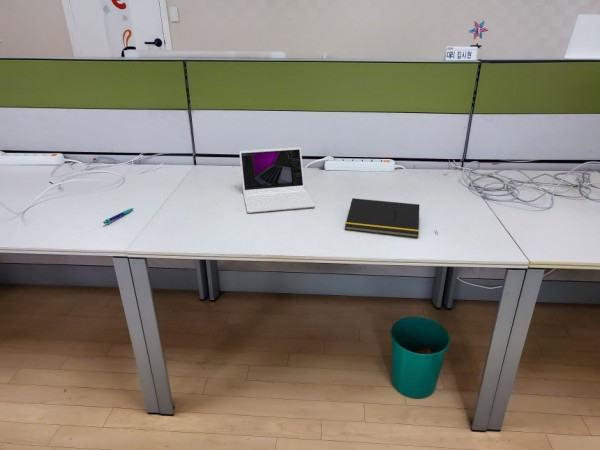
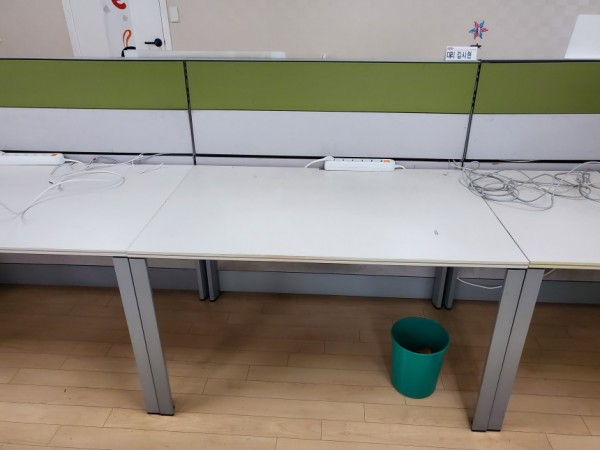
- notepad (383, 216)
- laptop (275, 175)
- pen (119, 214)
